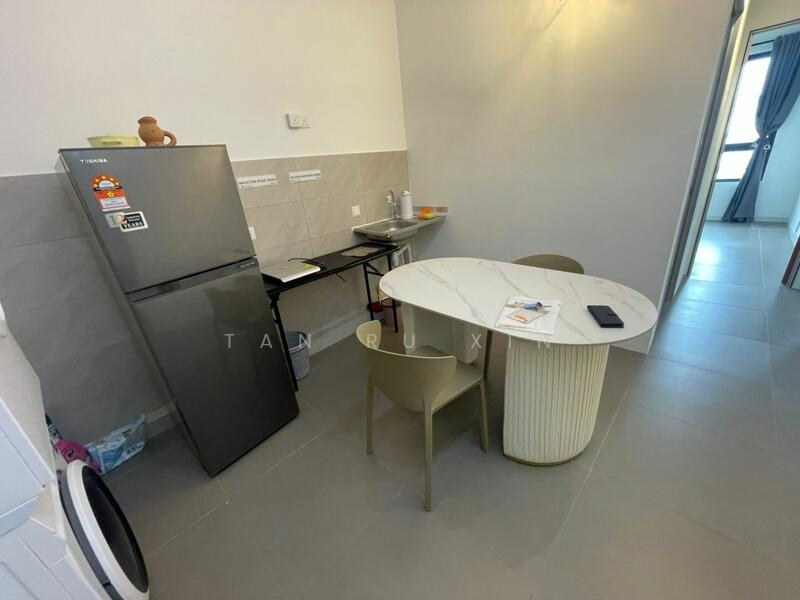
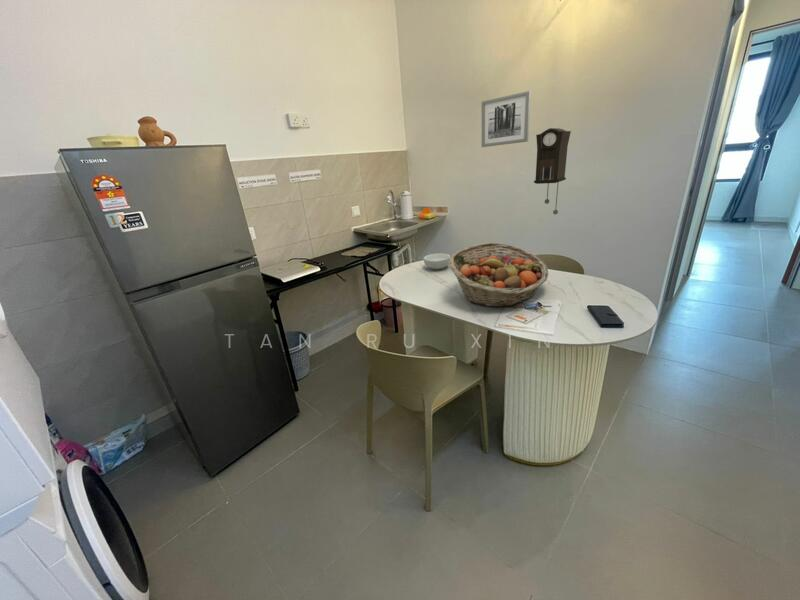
+ fruit basket (497, 272)
+ pendulum clock (550, 174)
+ cereal bowl (437, 262)
+ wall art (504, 121)
